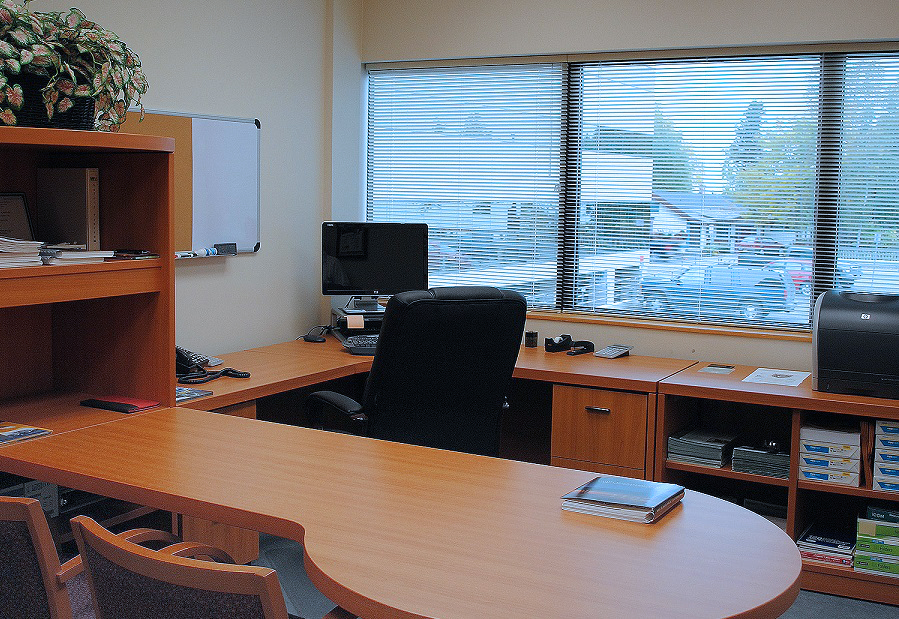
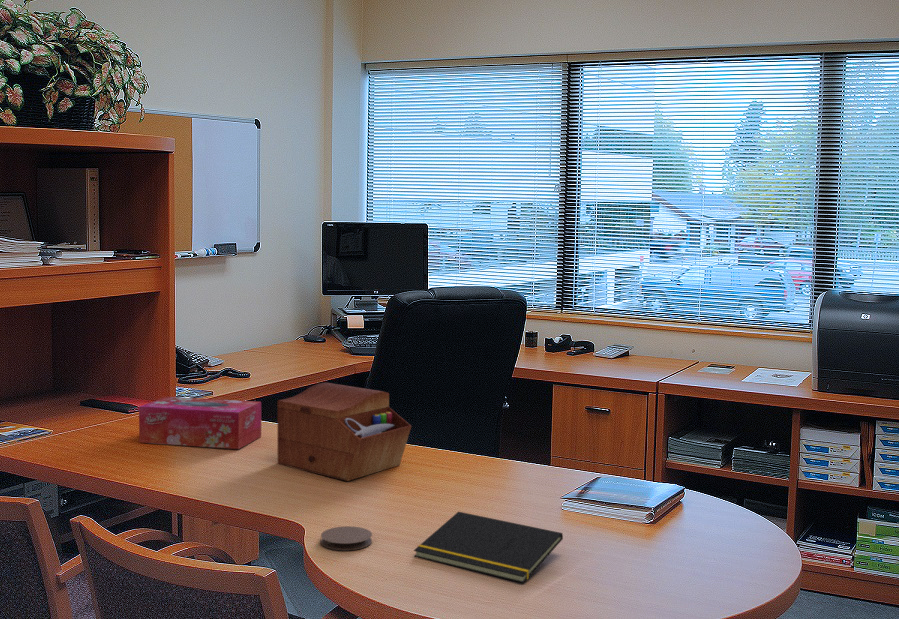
+ coaster (346, 538)
+ sewing box (342, 429)
+ notepad (488, 544)
+ tissue box (201, 421)
